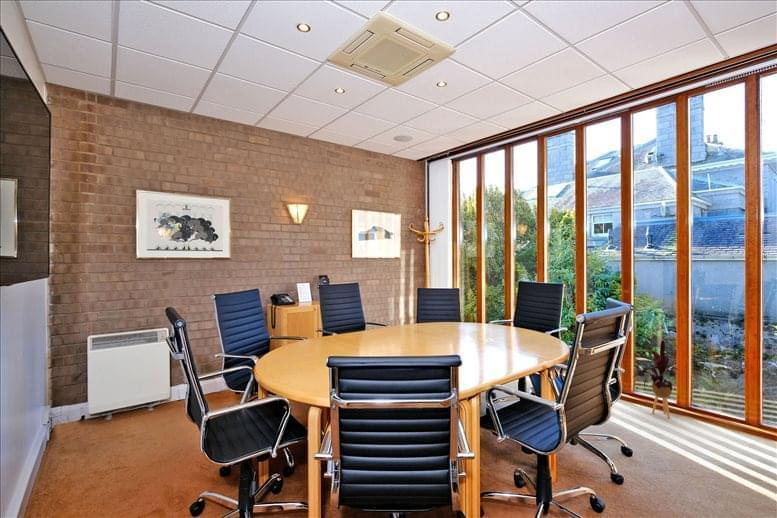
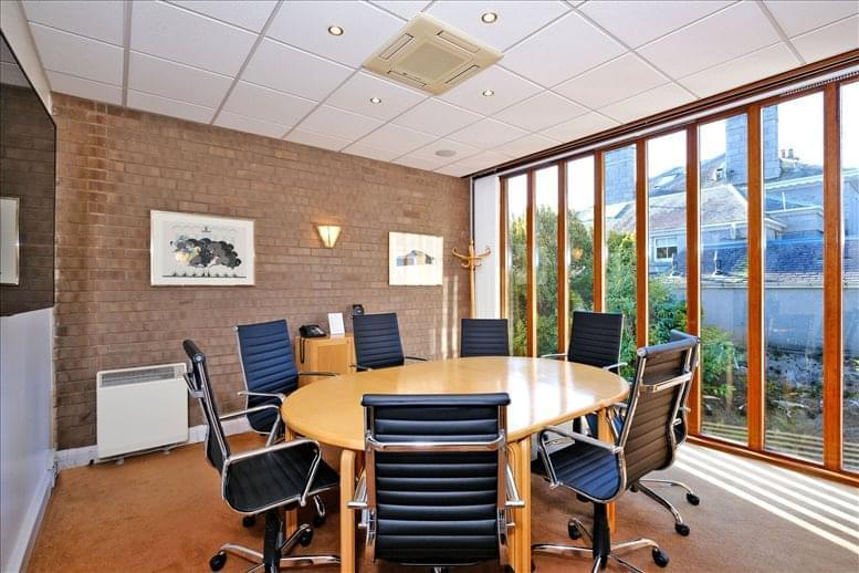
- house plant (656, 376)
